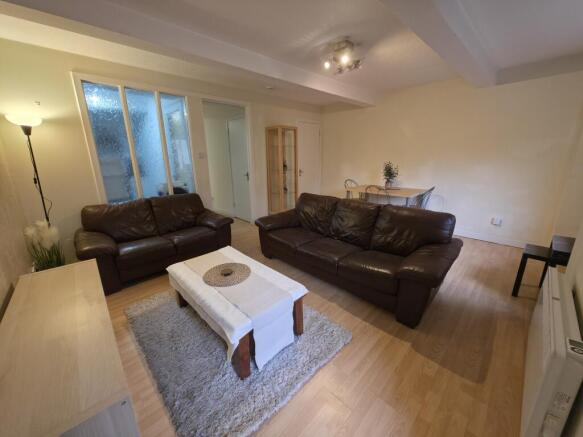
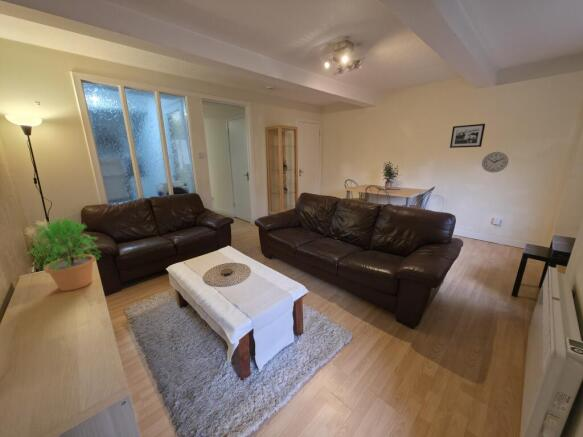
+ wall clock (494, 162)
+ picture frame (466, 136)
+ potted plant (69, 252)
